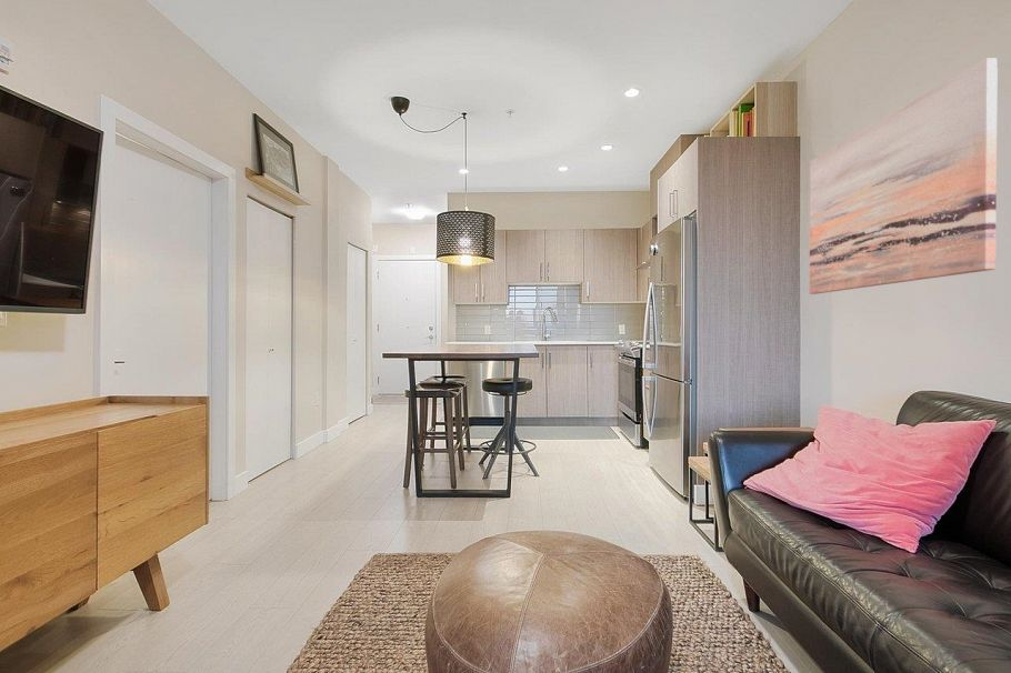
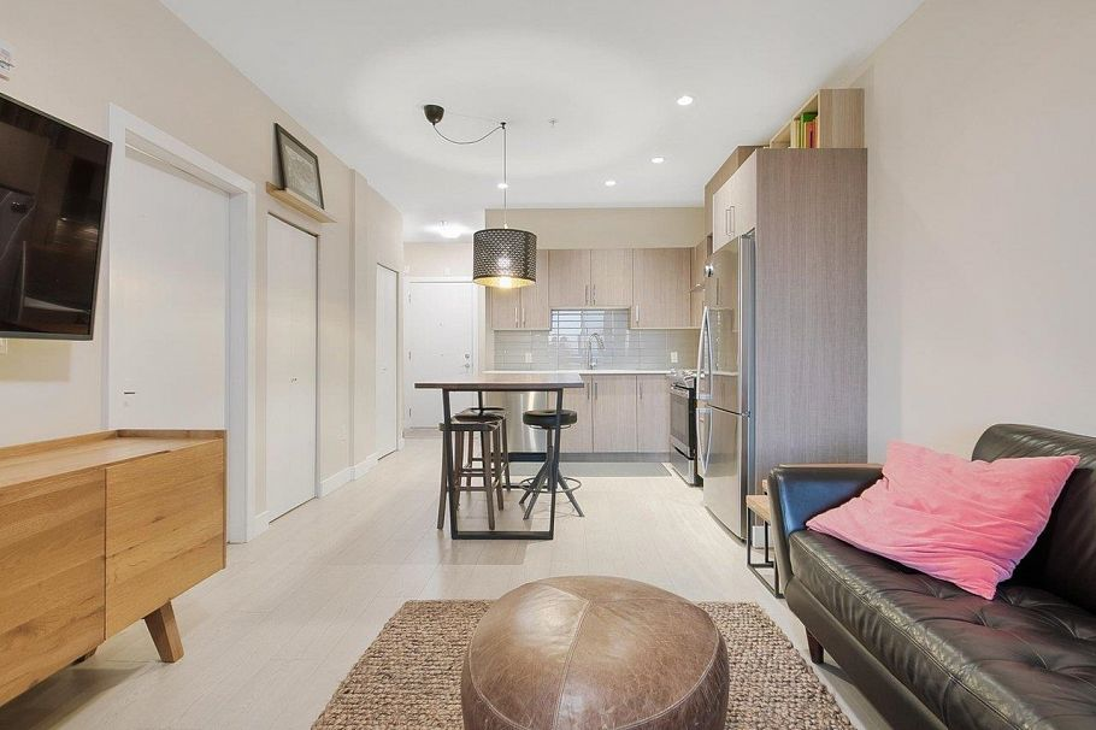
- wall art (881, 202)
